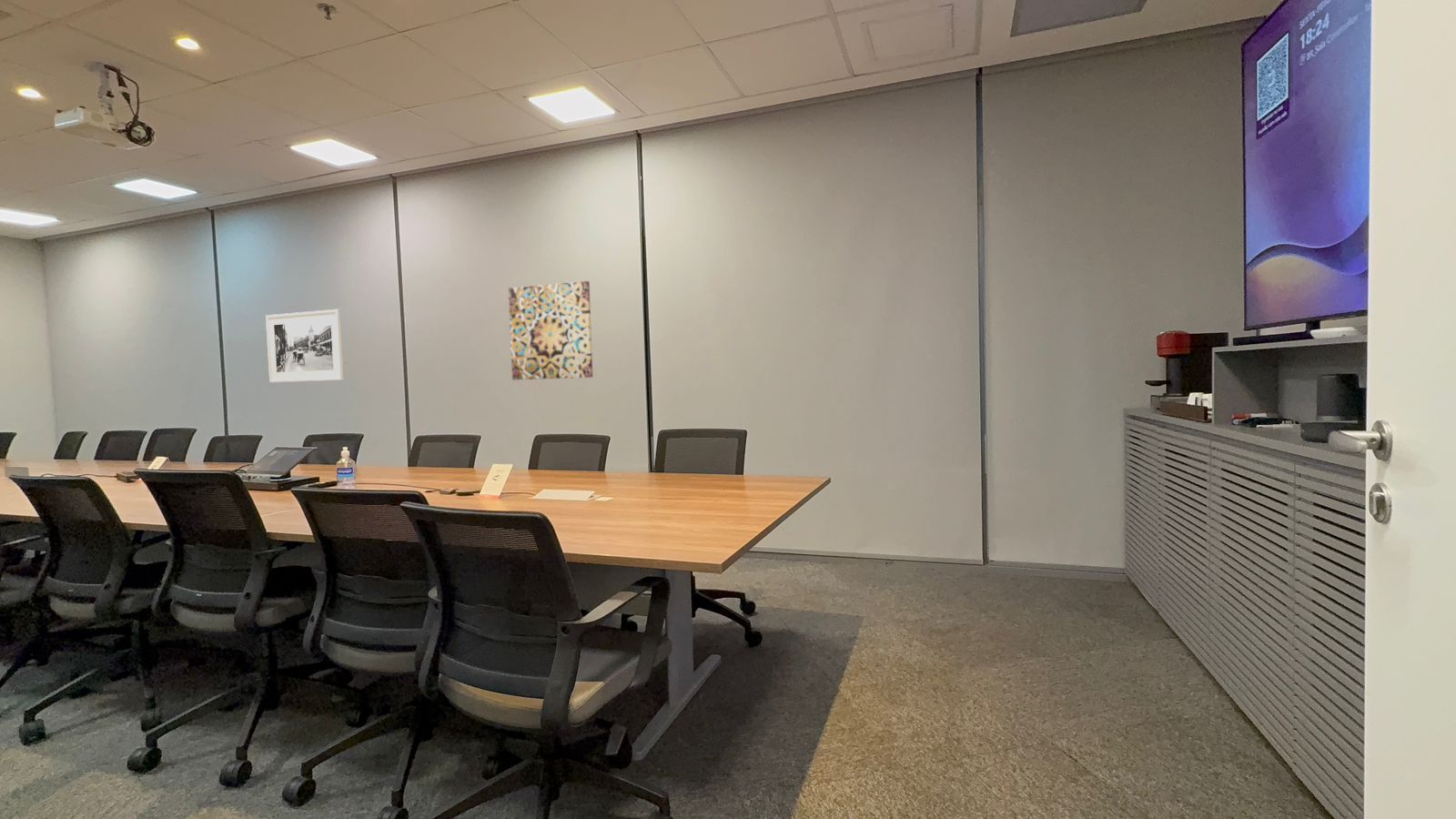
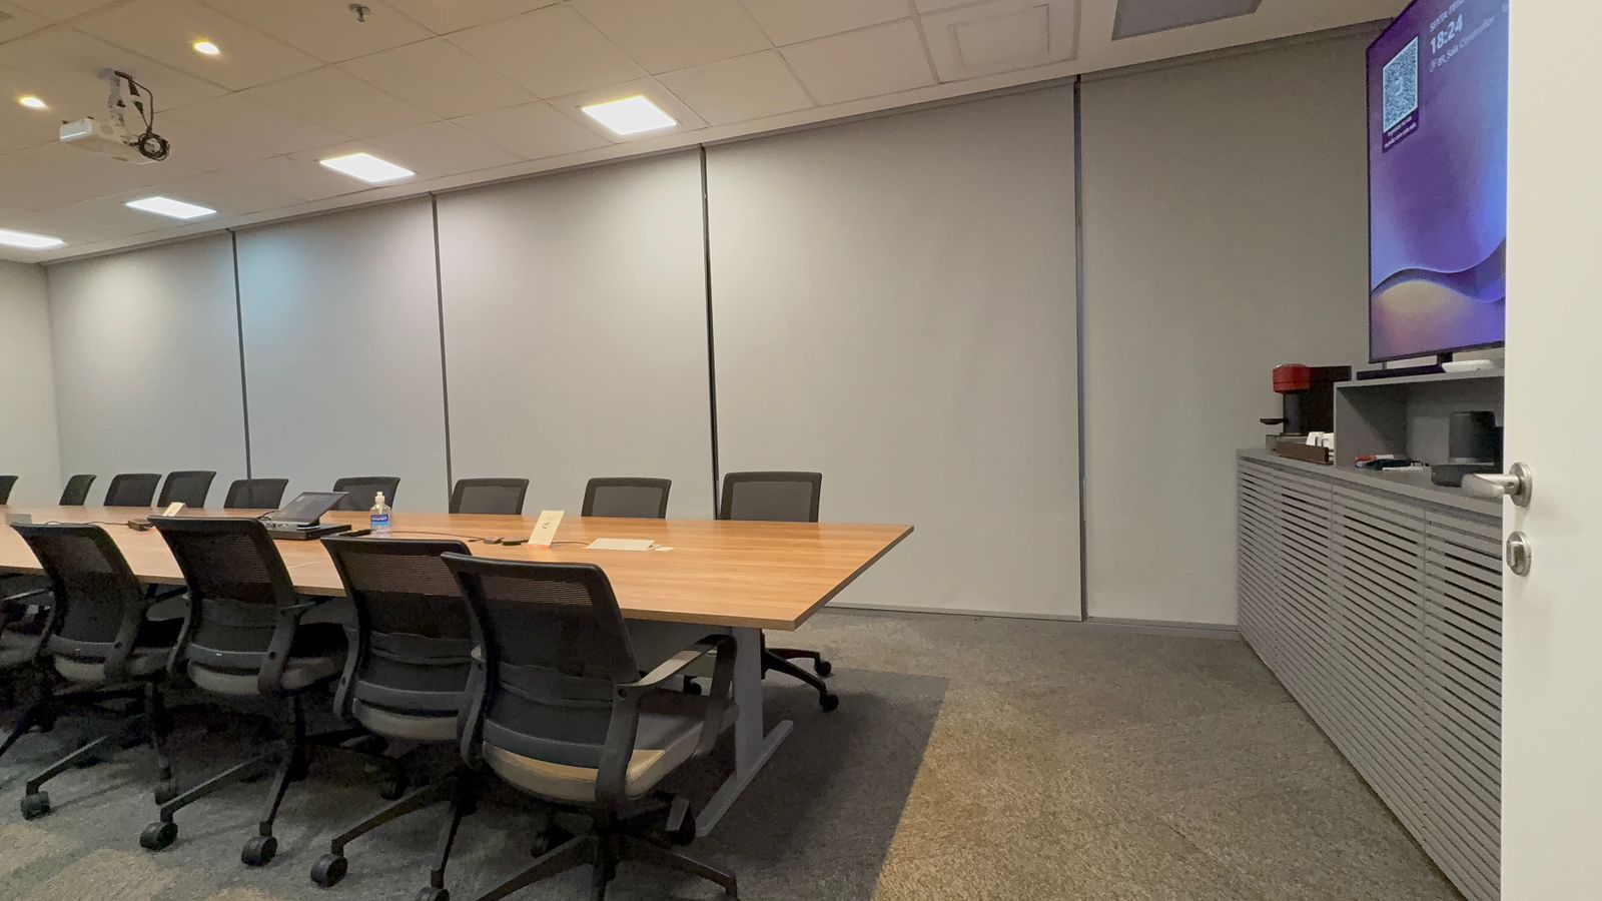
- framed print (303, 347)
- wall art (550, 331)
